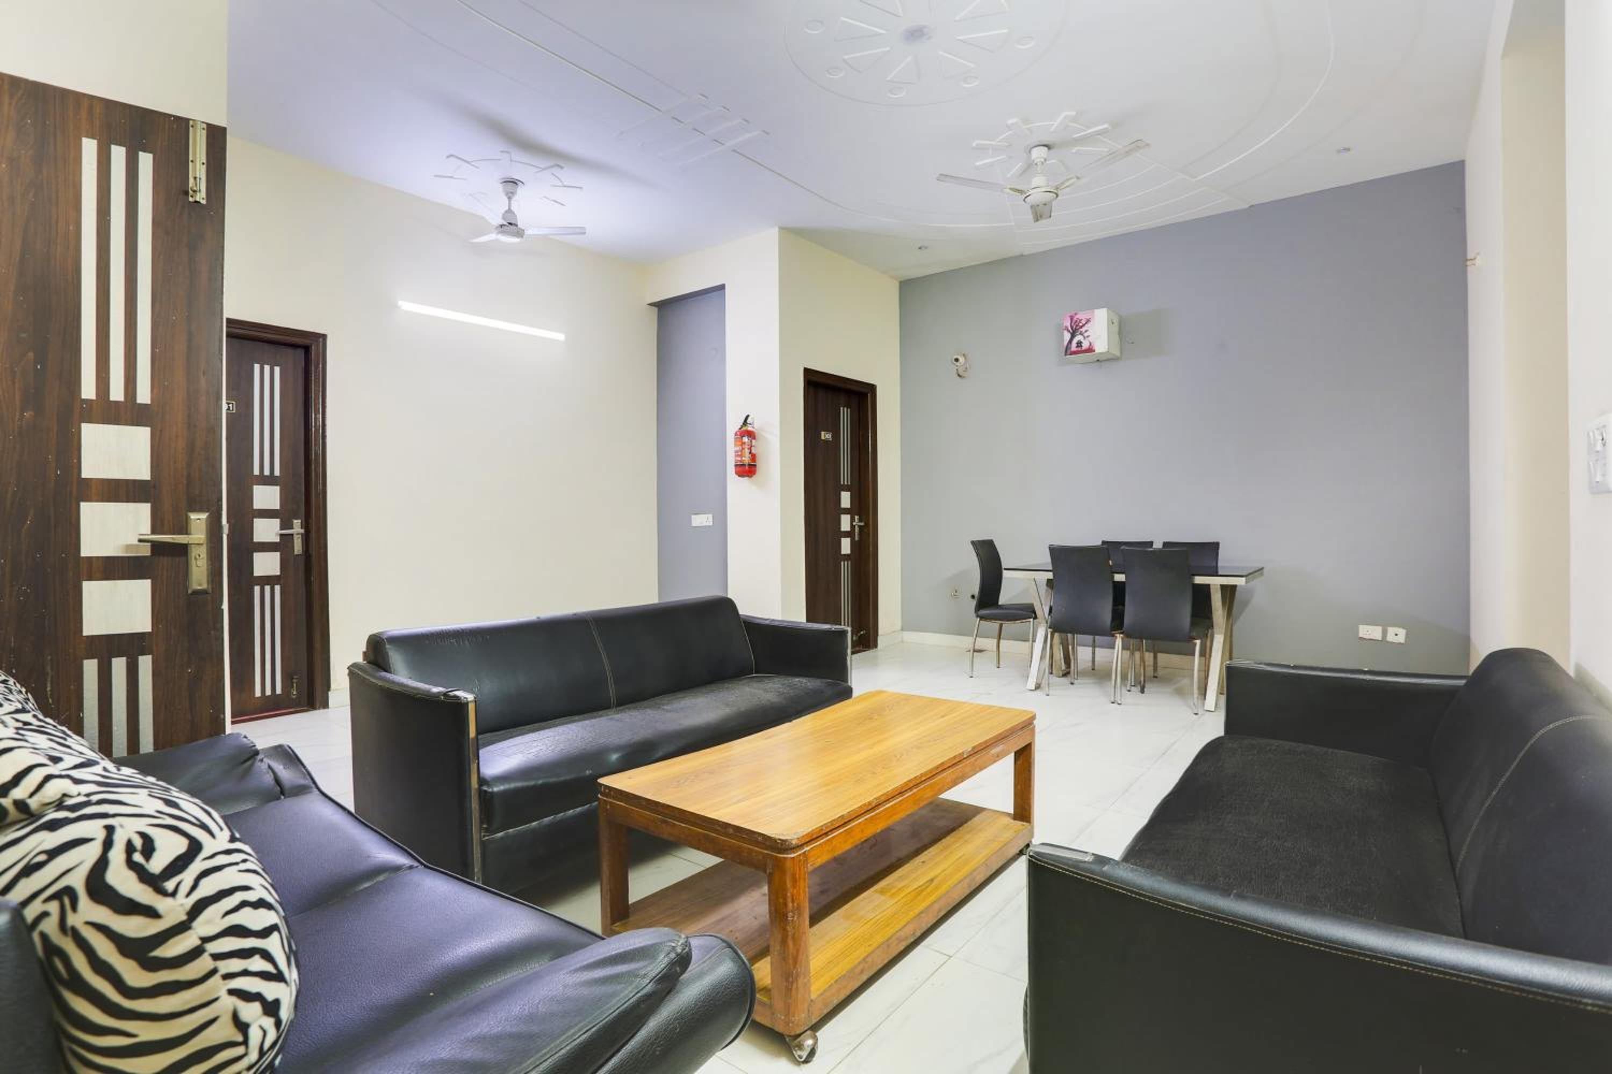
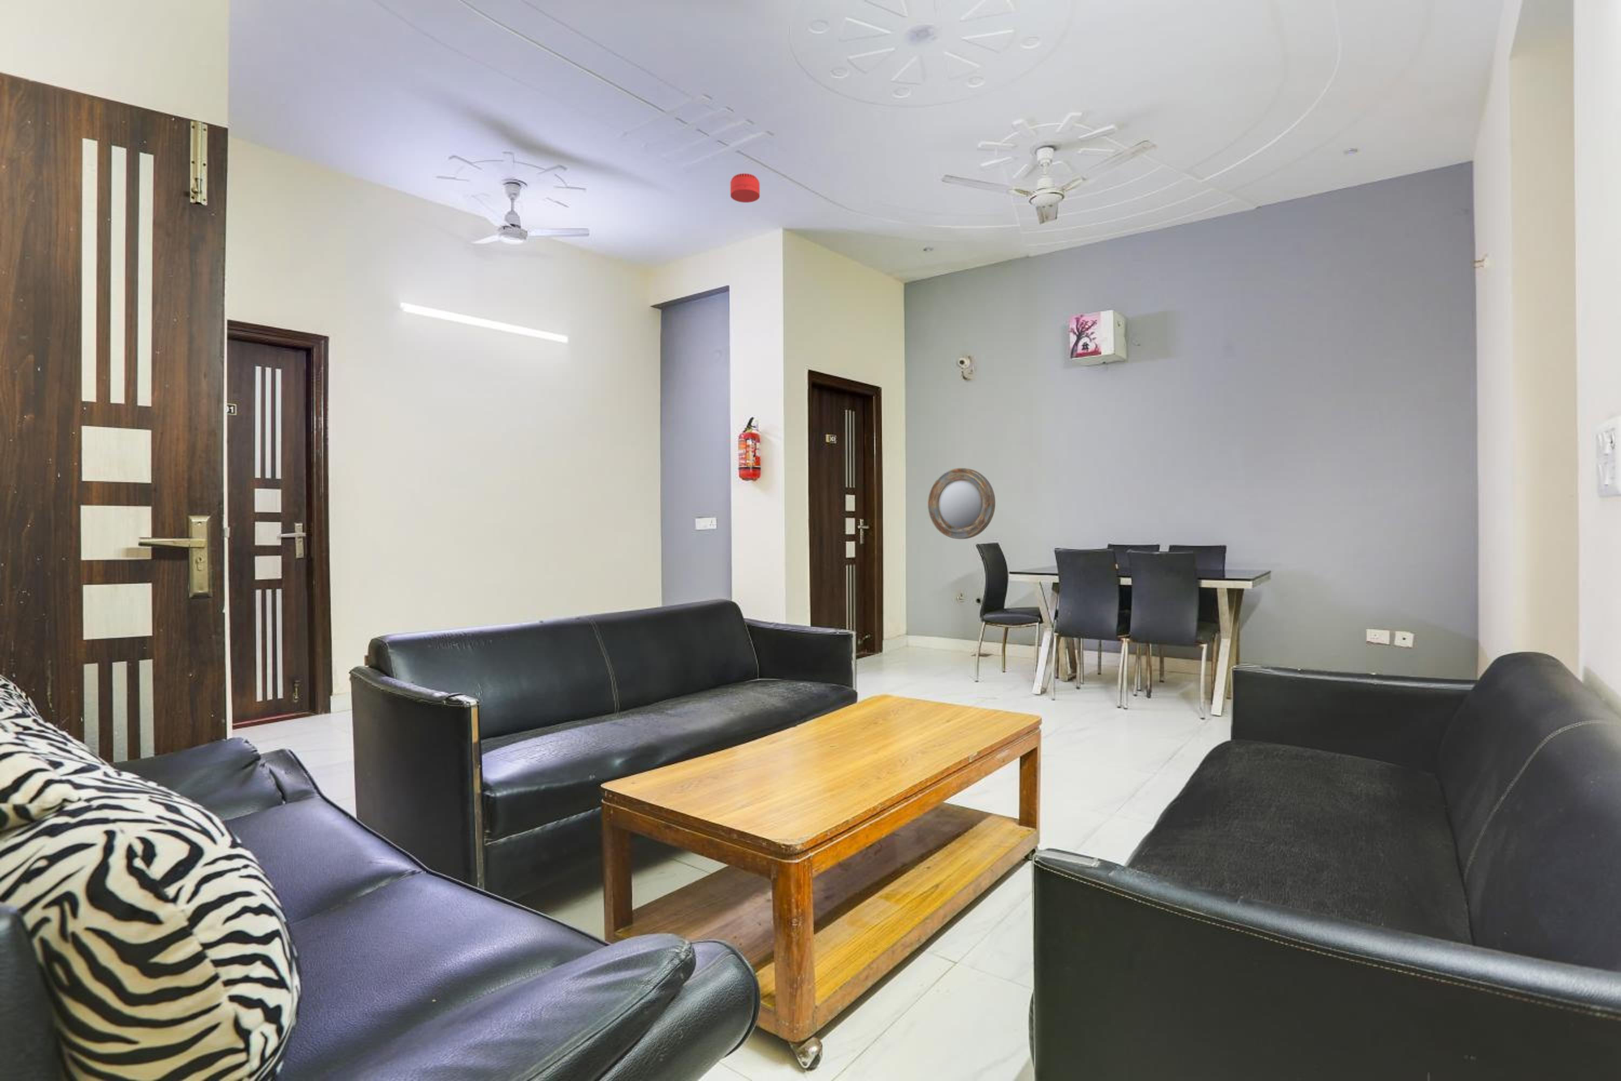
+ smoke detector (744, 187)
+ home mirror (960, 503)
